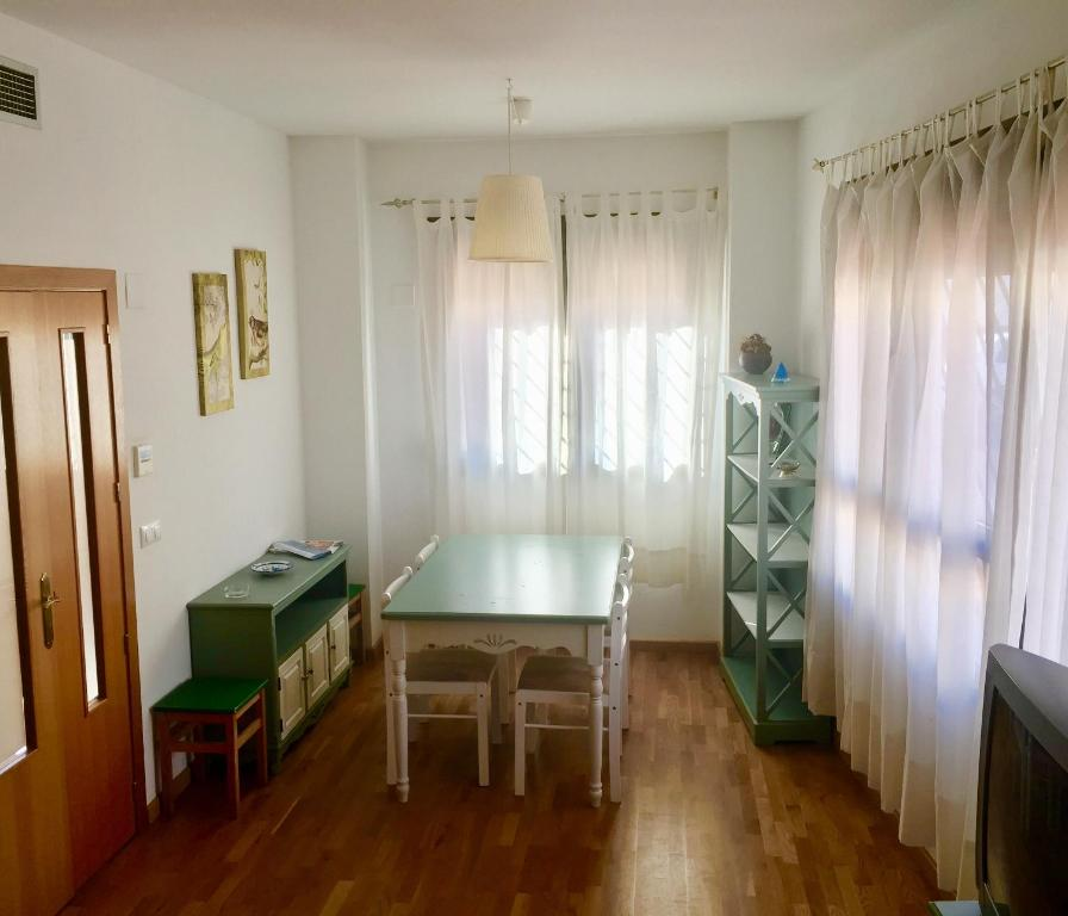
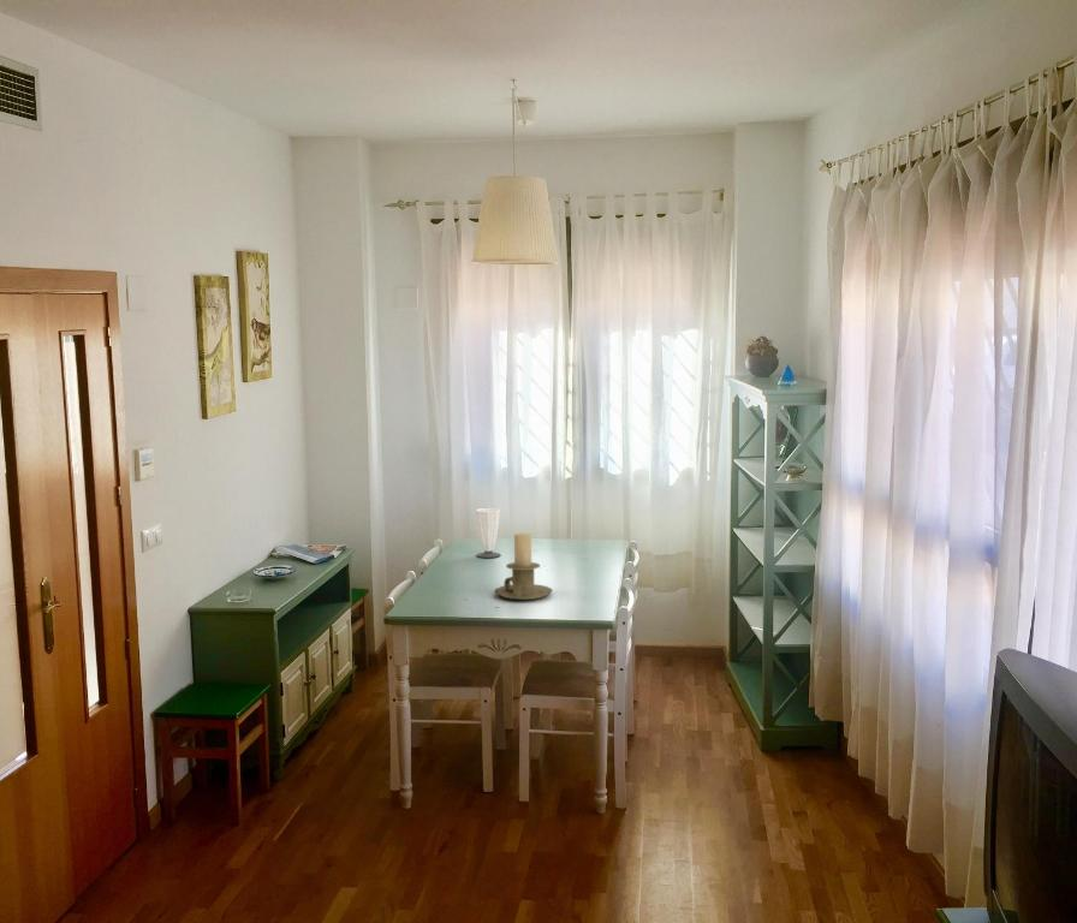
+ cup (488, 532)
+ candle holder (523, 564)
